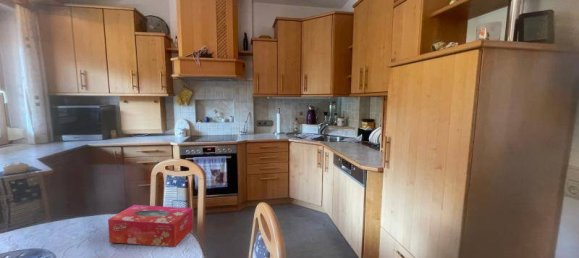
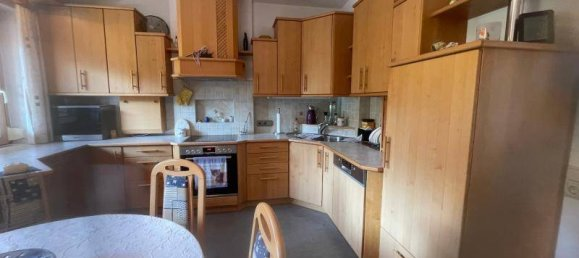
- tissue box (152, 224)
